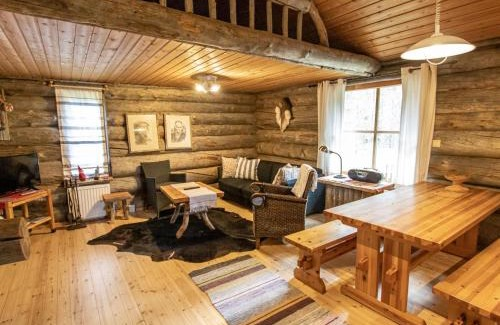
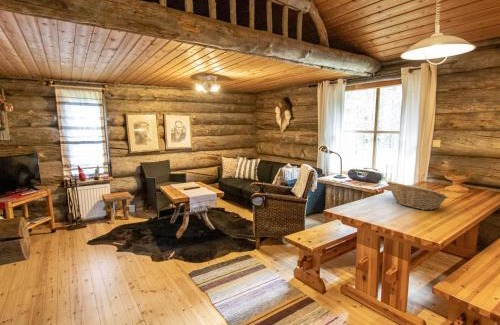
+ fruit basket (415, 193)
